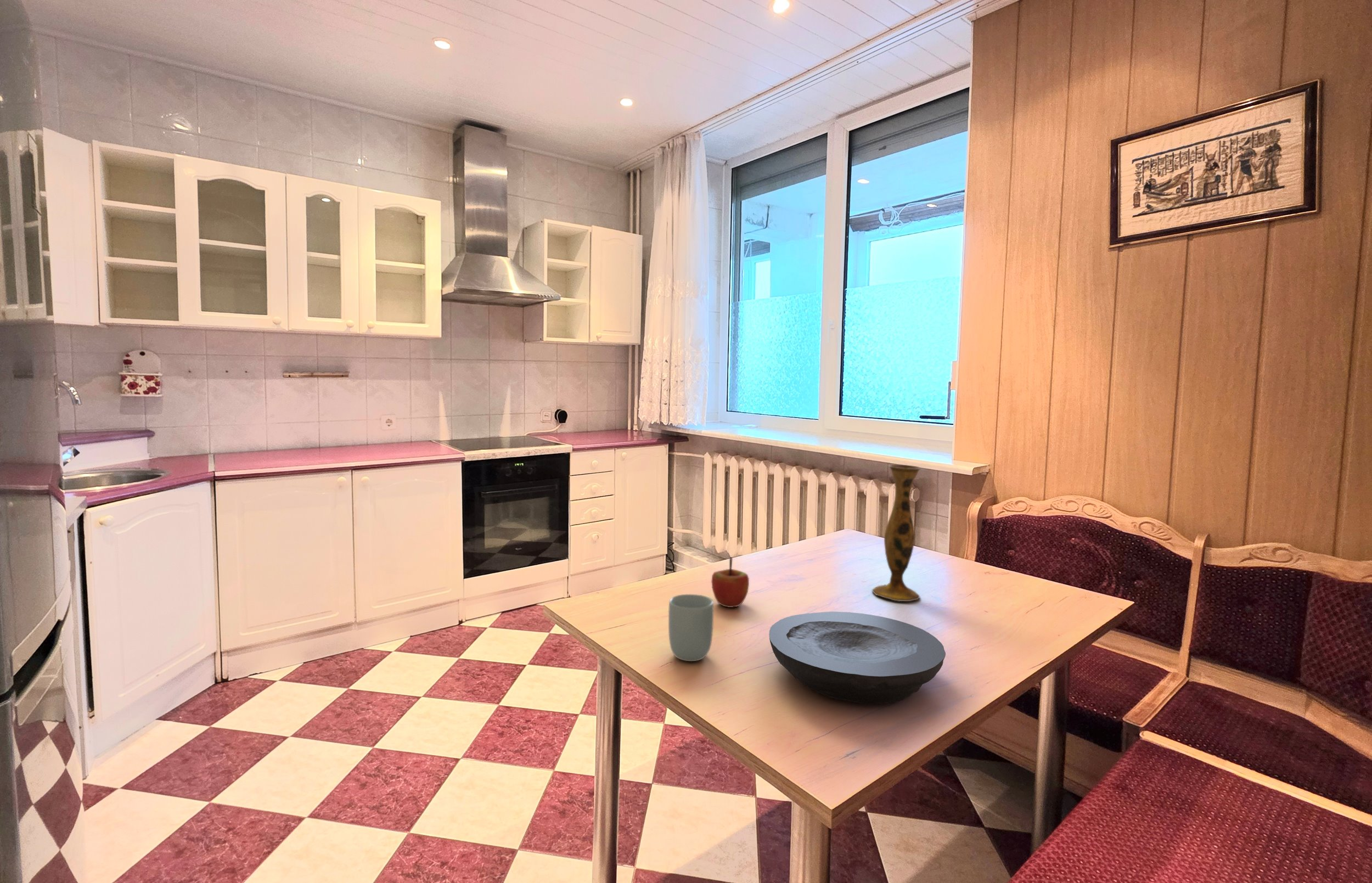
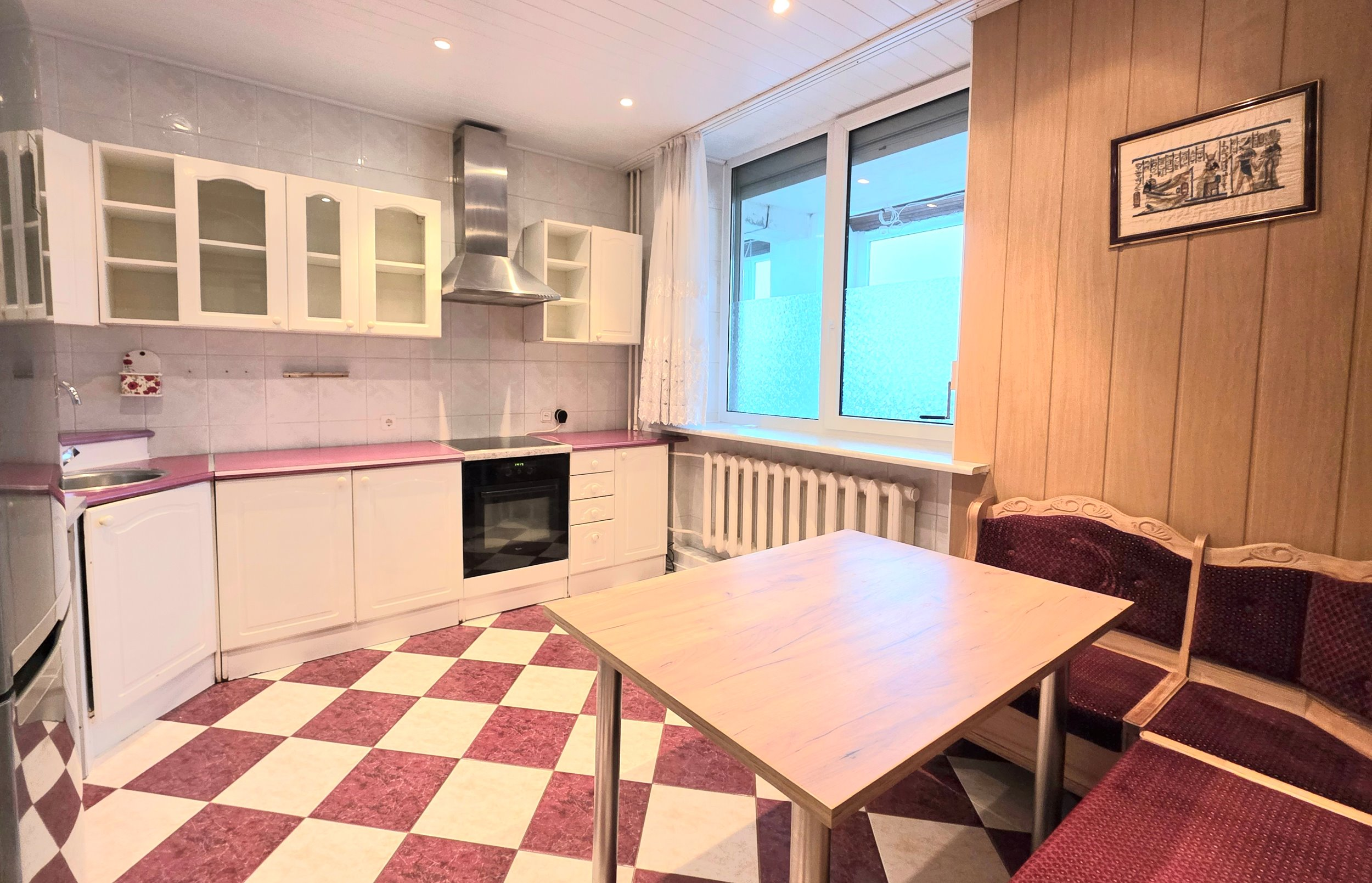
- apple (730, 581)
- plate (853, 657)
- vase (898, 530)
- cup (690, 629)
